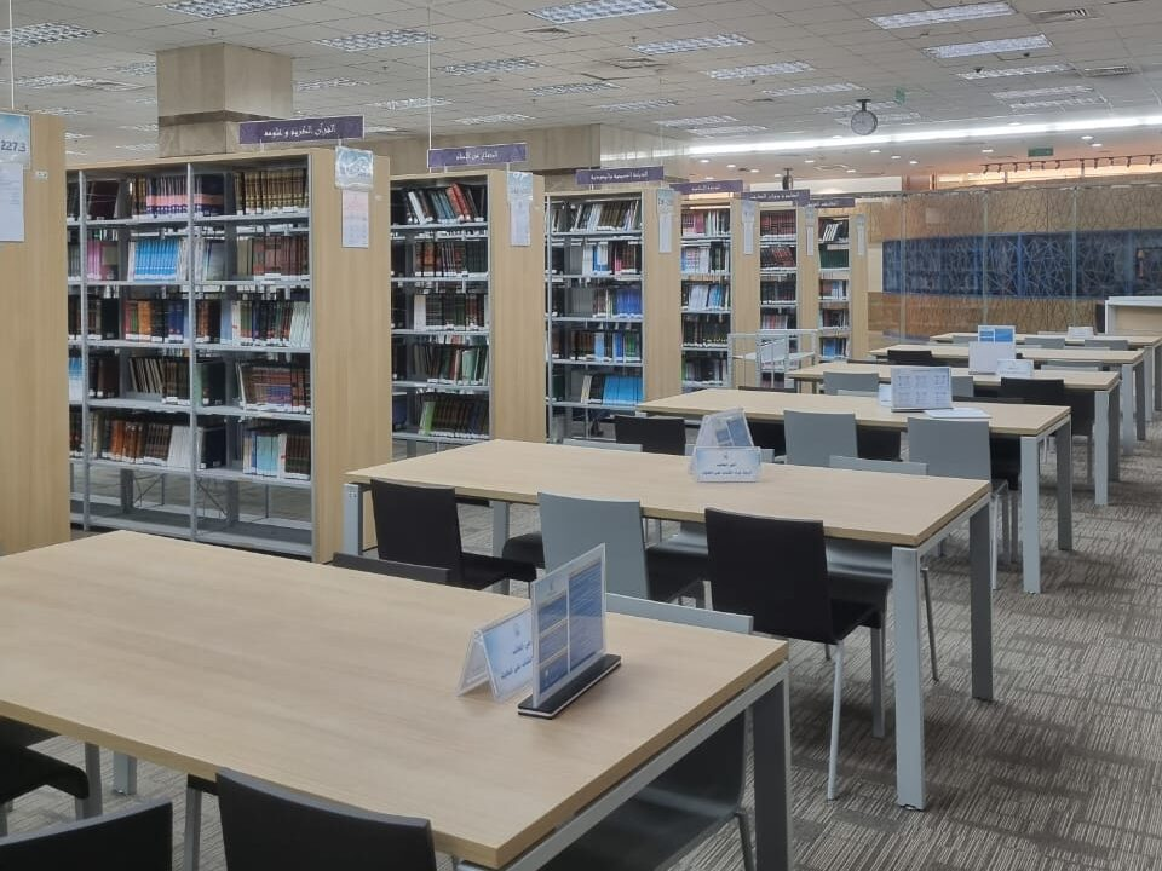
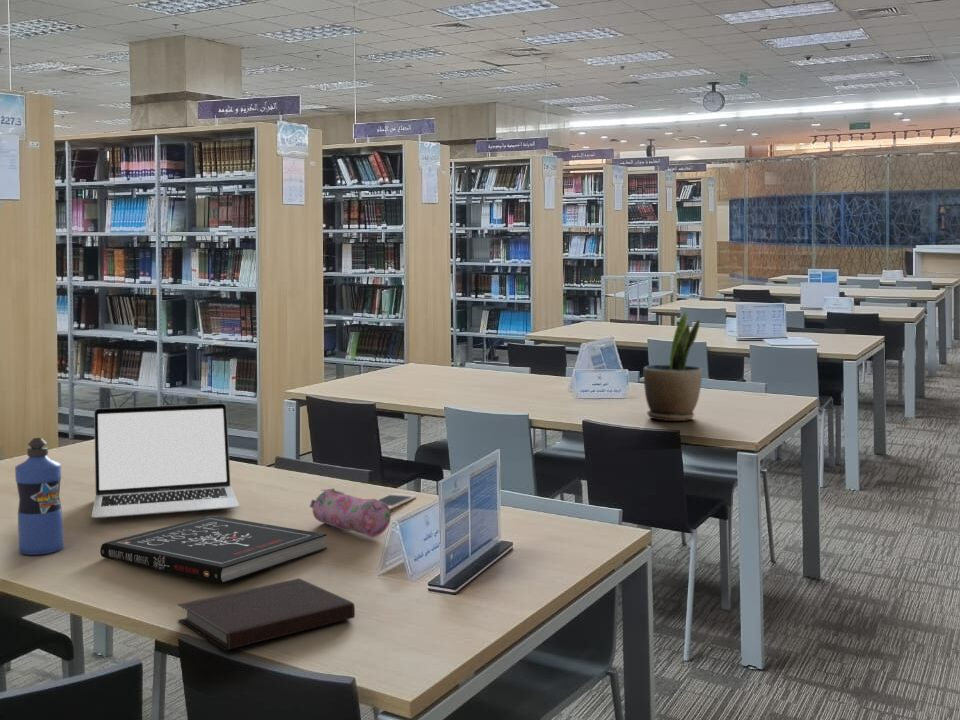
+ water bottle (39, 494)
+ potted plant (672, 365)
+ pencil case (350, 511)
+ book (215, 546)
+ laptop (164, 457)
+ cell phone (390, 501)
+ notebook (266, 611)
